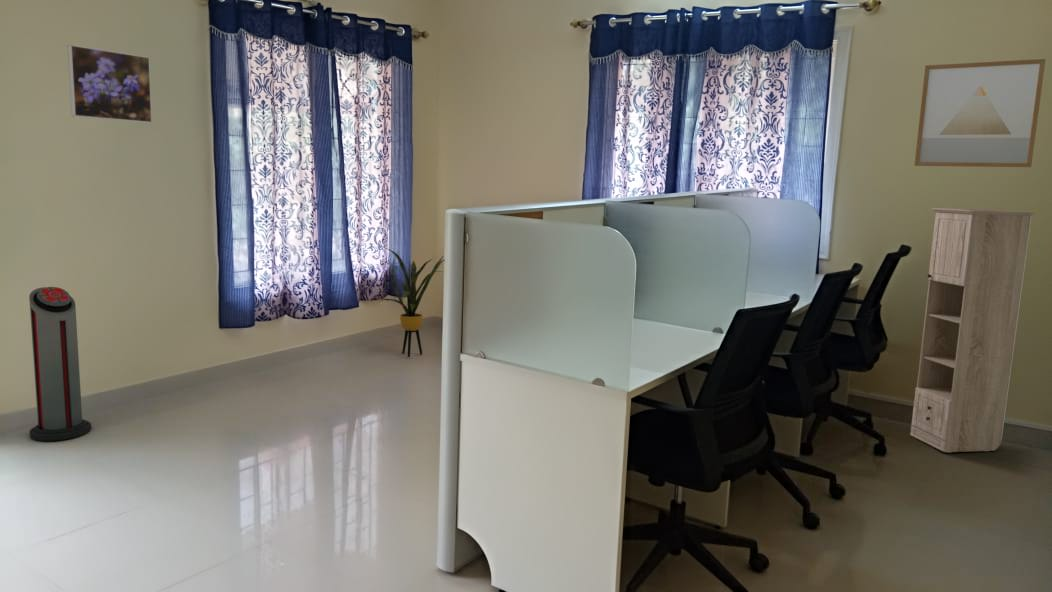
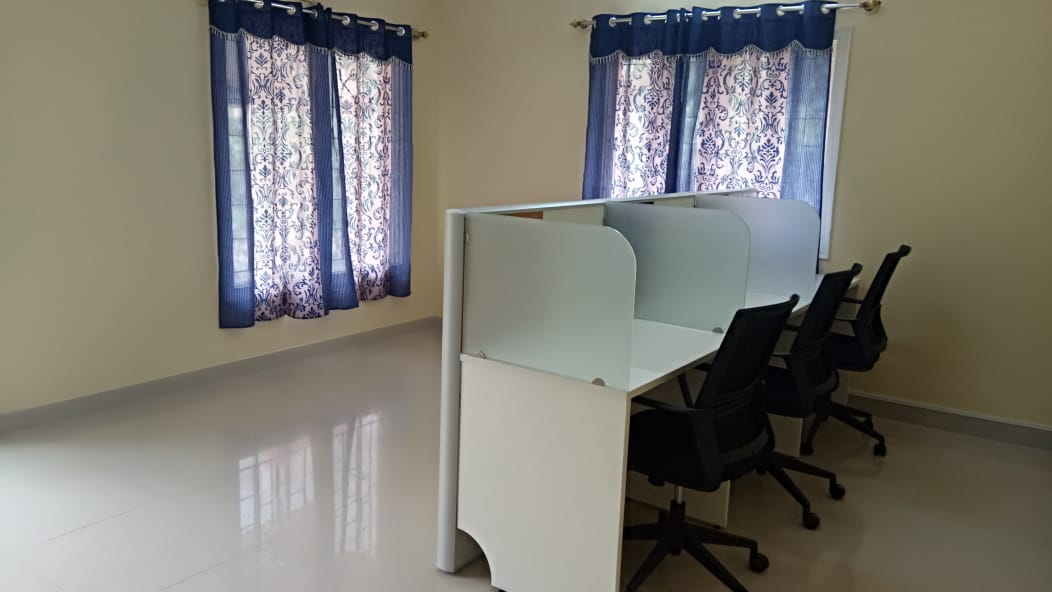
- storage cabinet (966, 329)
- wall art (977, 115)
- air purifier (56, 360)
- house plant (411, 302)
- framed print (111, 85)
